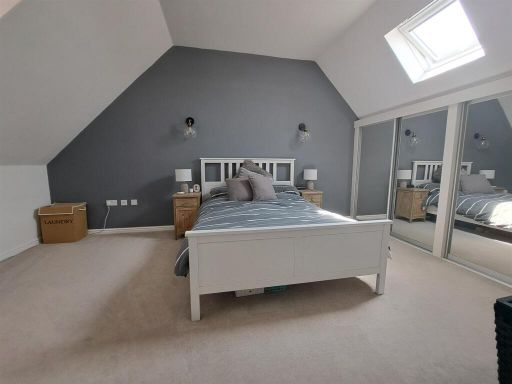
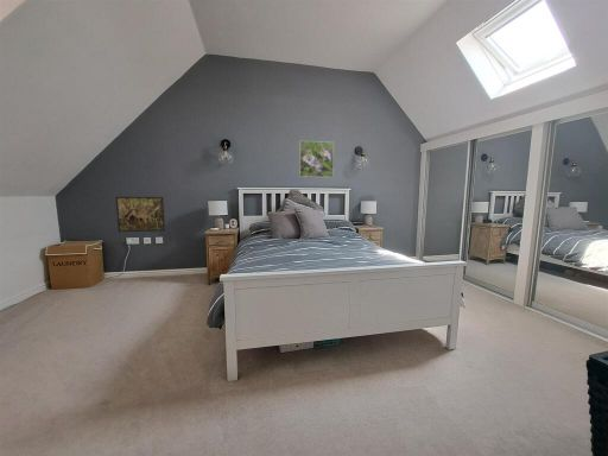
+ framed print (140, 214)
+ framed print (316, 159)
